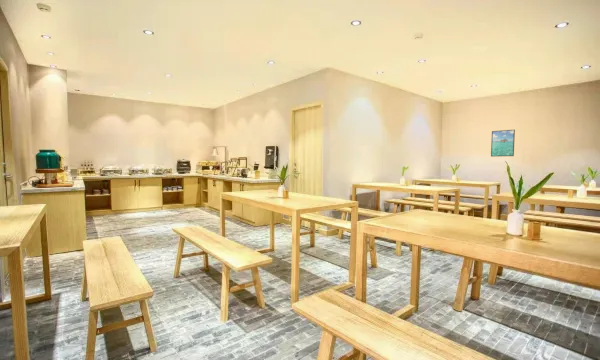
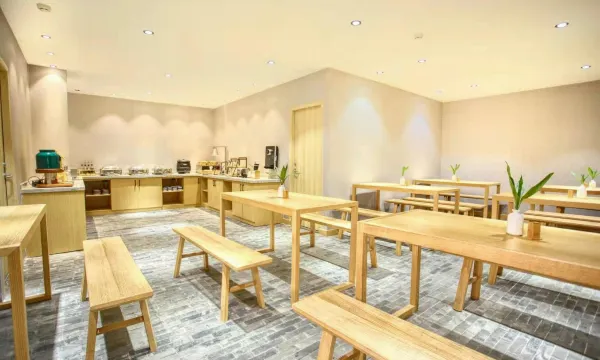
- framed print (502, 143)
